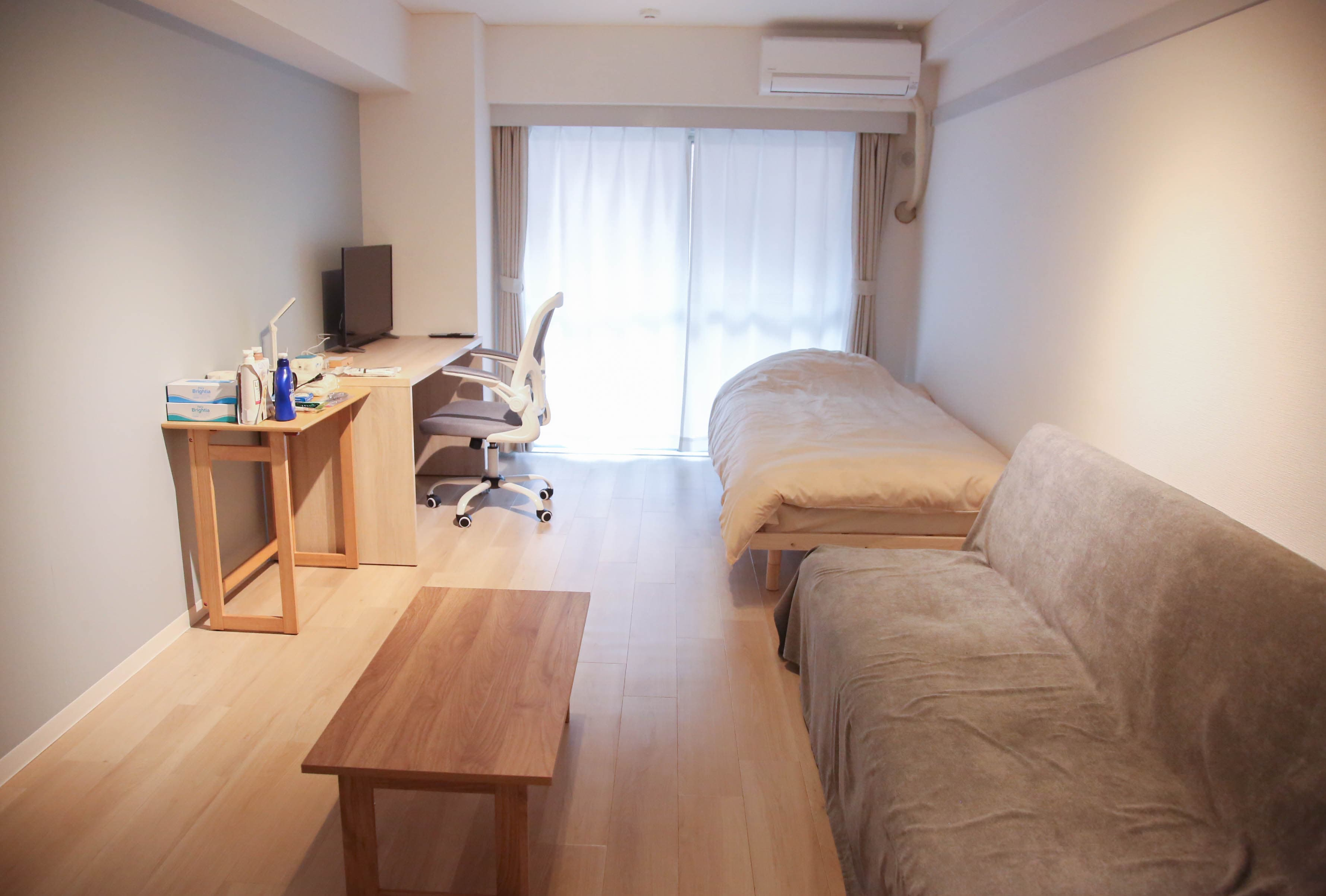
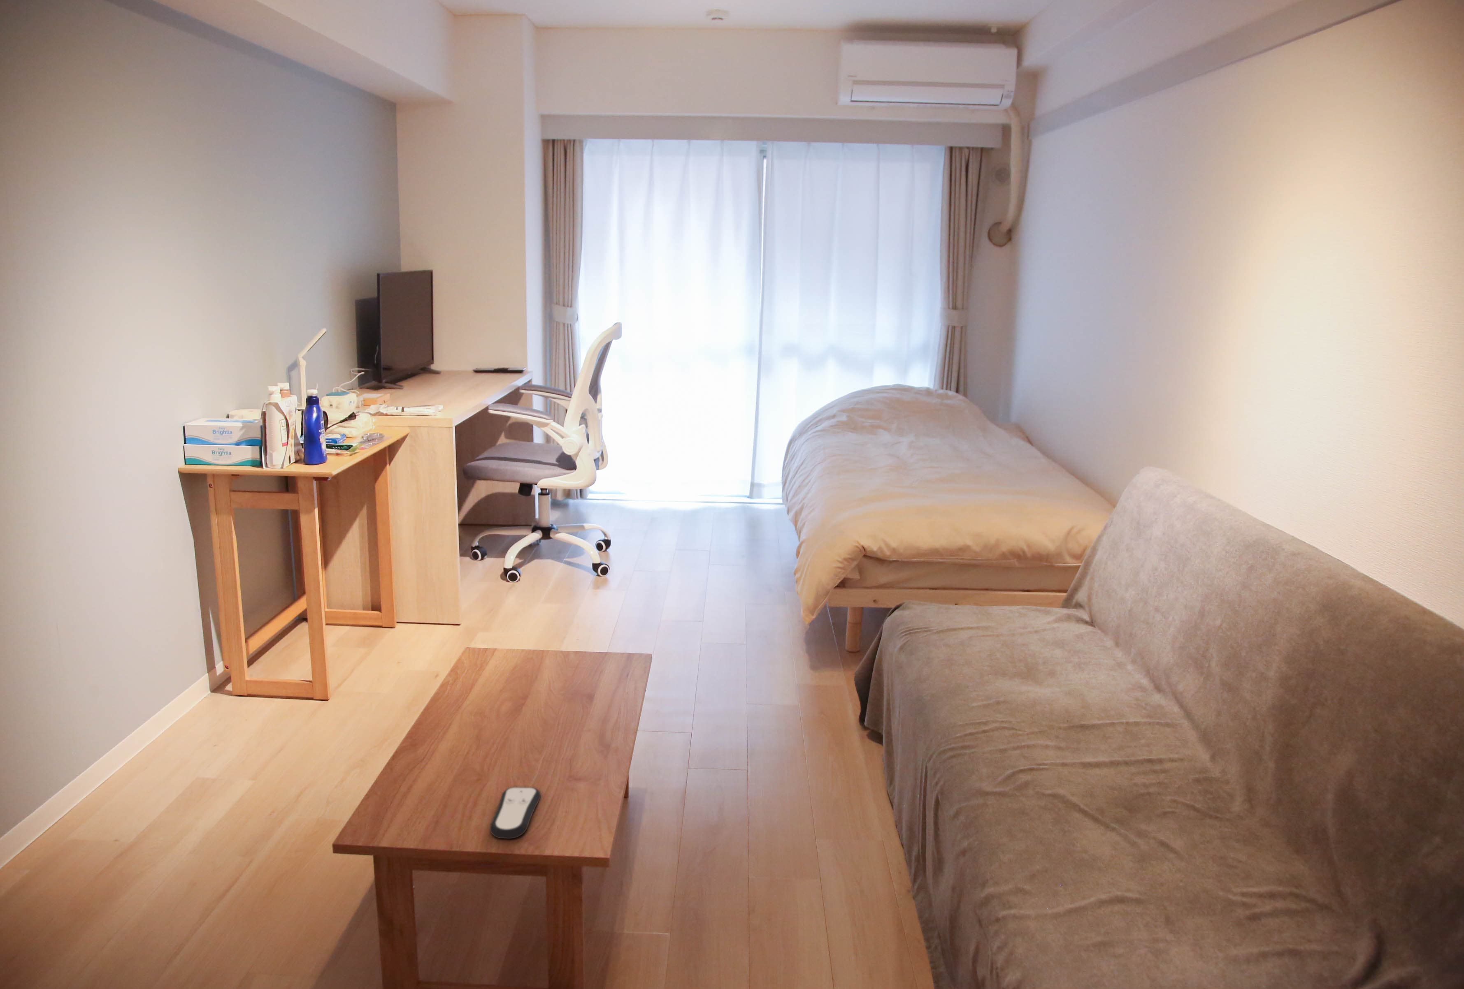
+ remote control (514, 811)
